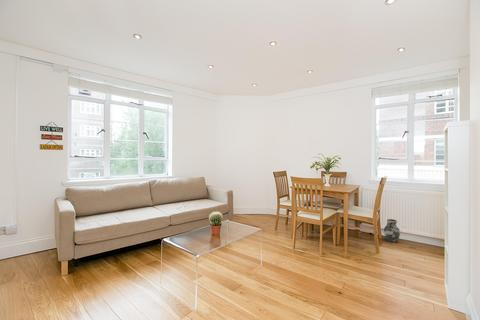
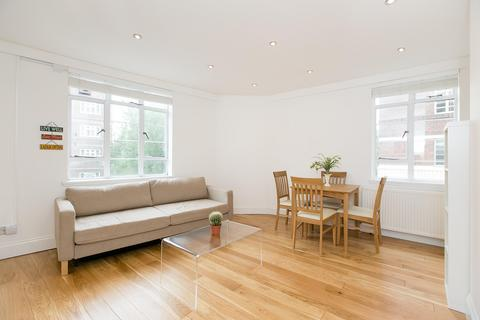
- ceramic jug (391, 230)
